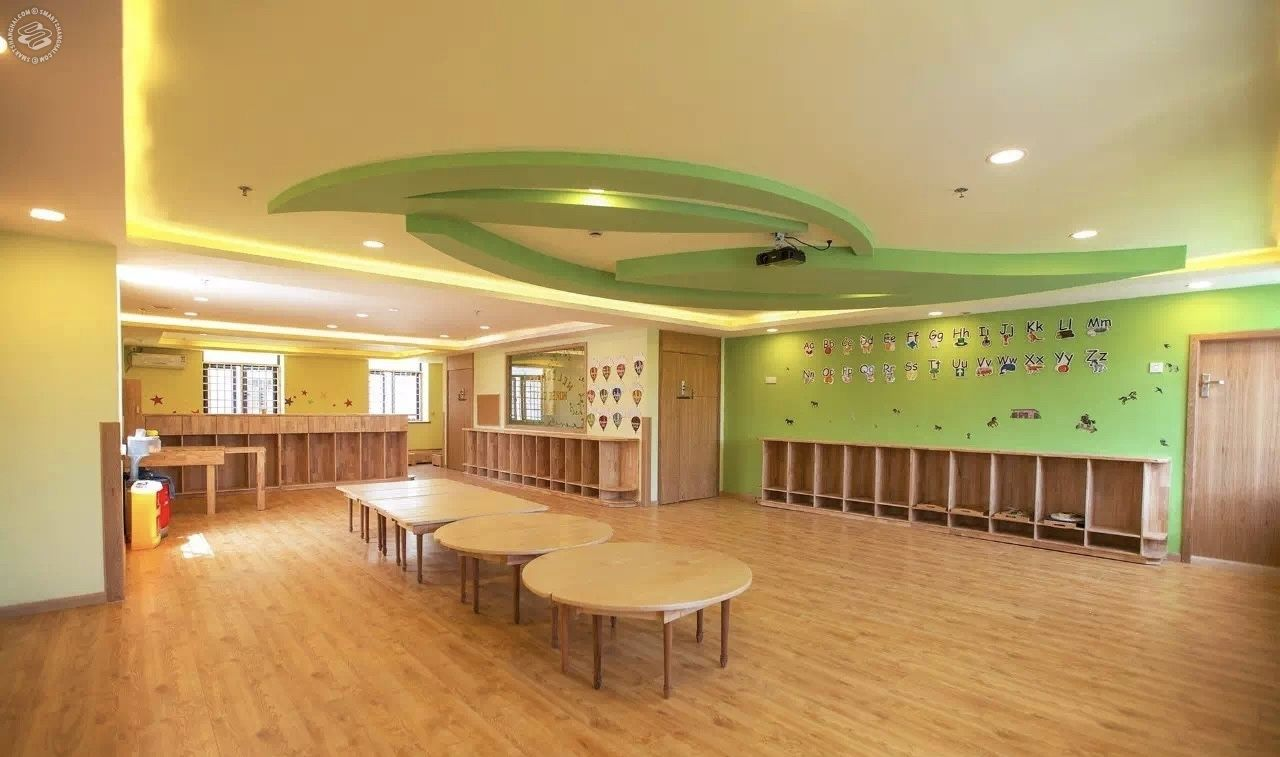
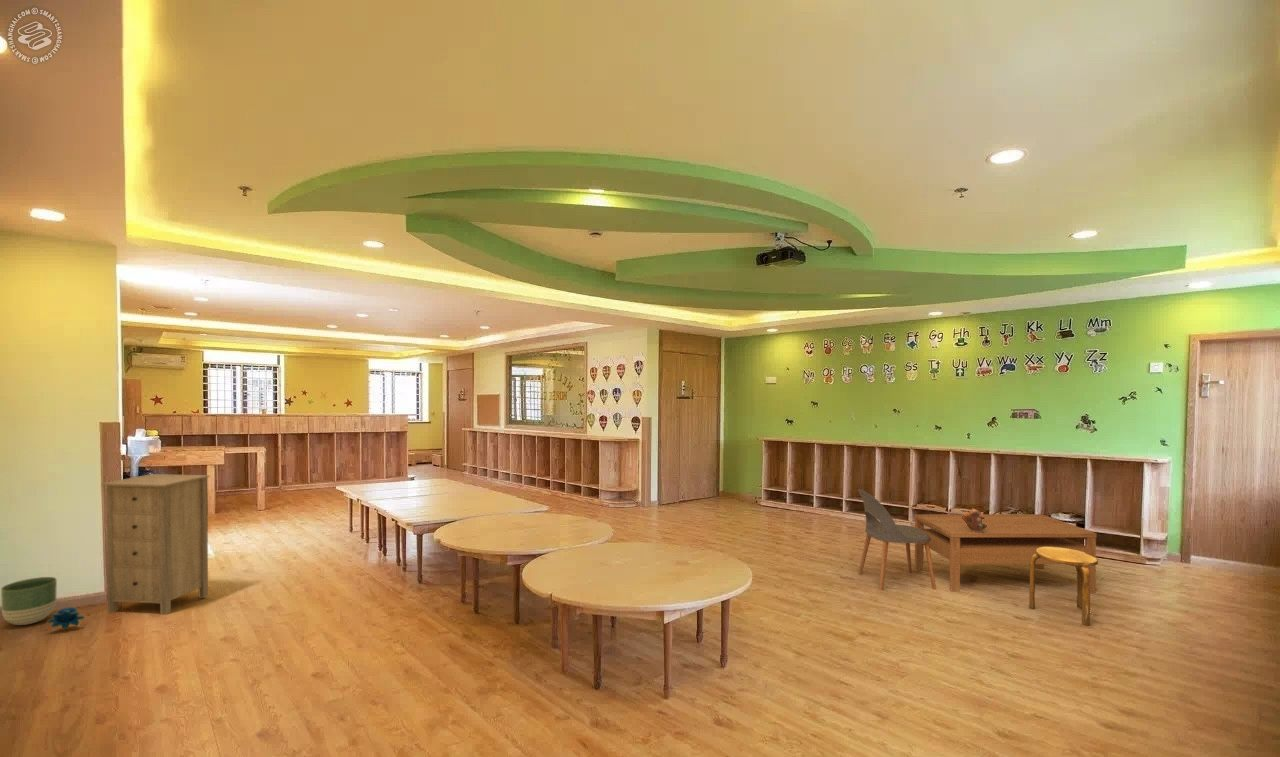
+ planter (29, 602)
+ coffee table (999, 551)
+ plush toy (66, 618)
+ plush toy (976, 519)
+ chair (893, 536)
+ stool (1077, 582)
+ storage cabinet (158, 542)
